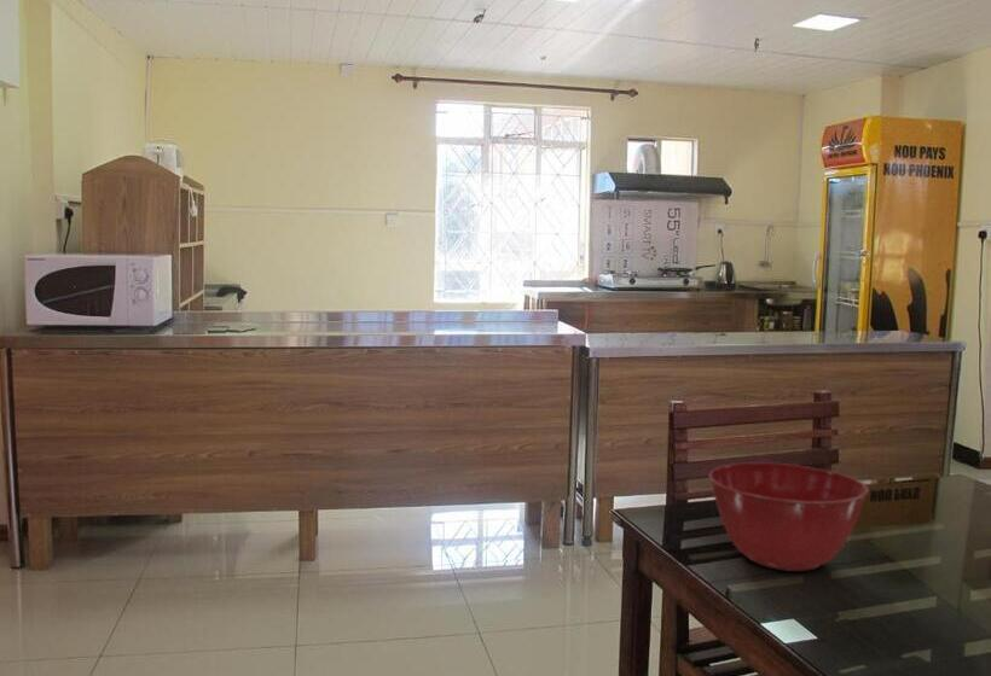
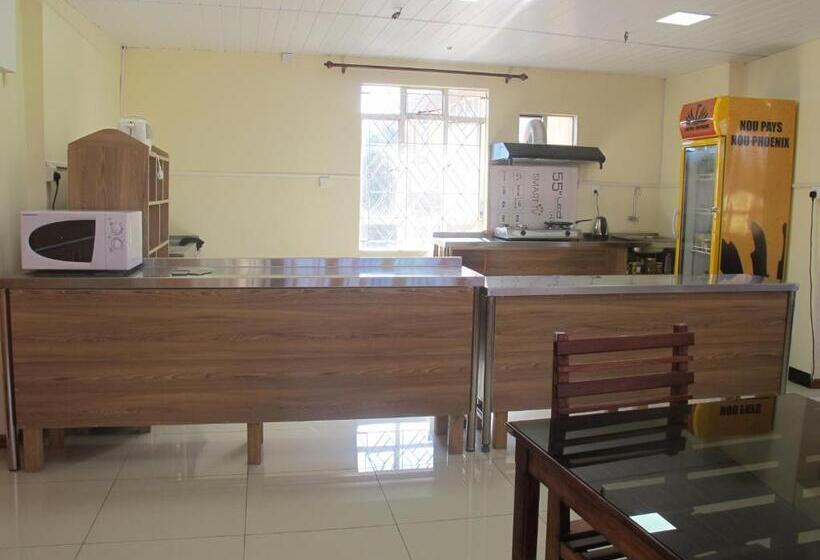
- mixing bowl (783, 518)
